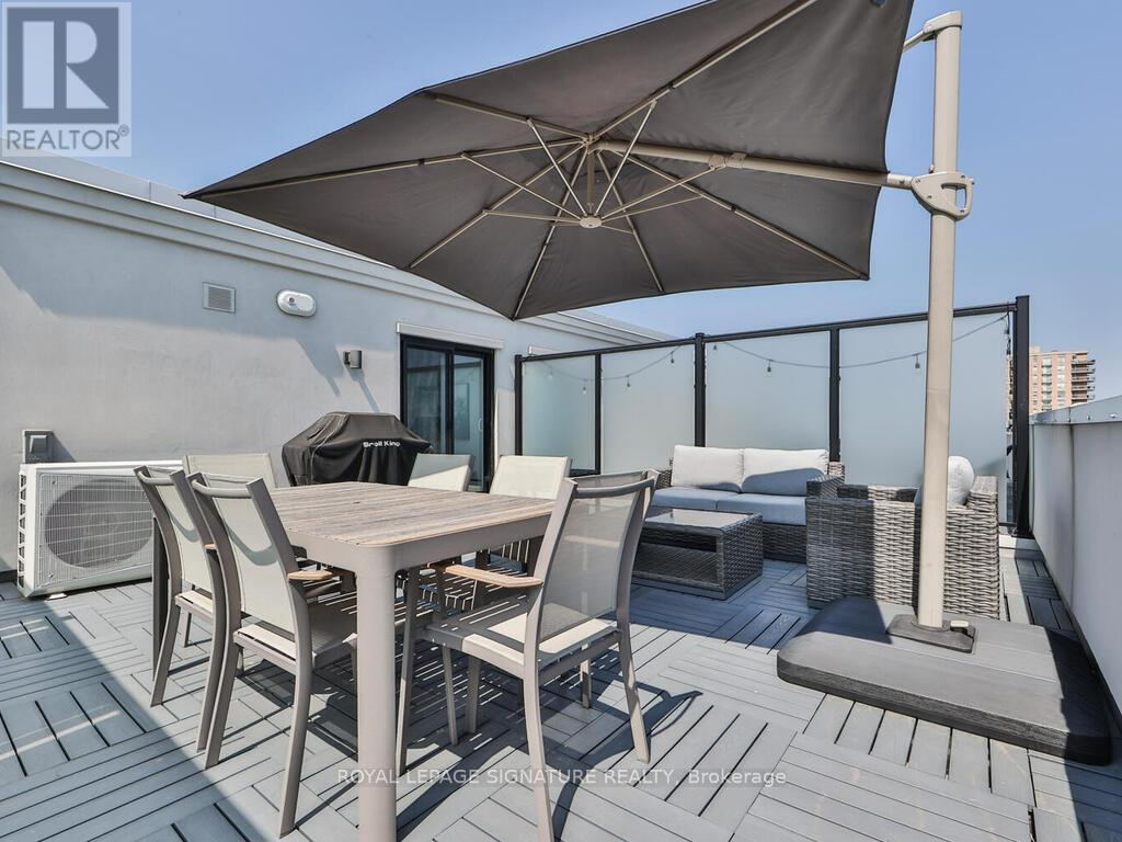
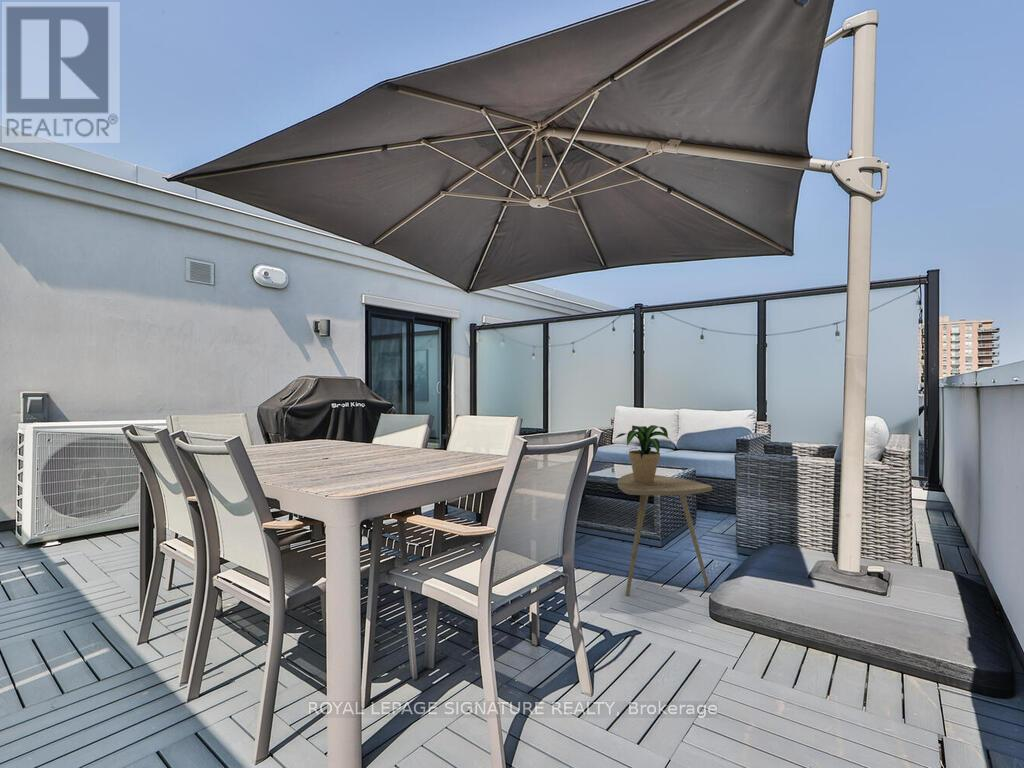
+ potted plant (644, 453)
+ side table (641, 529)
